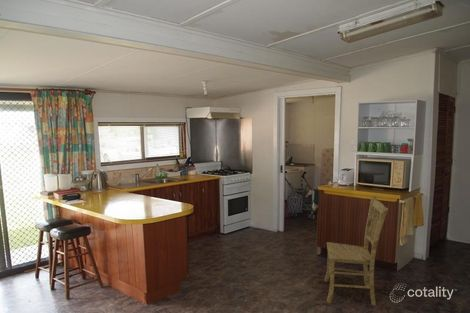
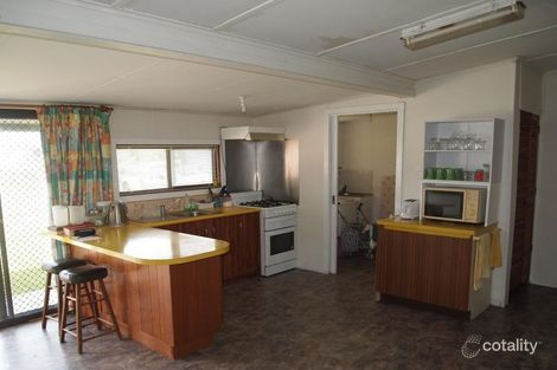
- dining chair (353, 247)
